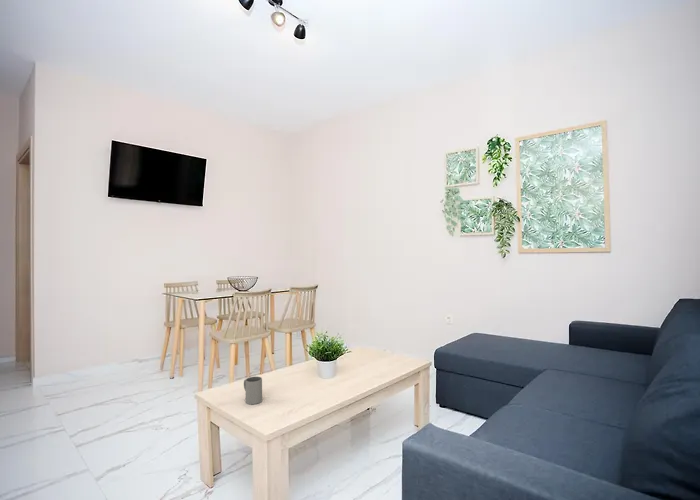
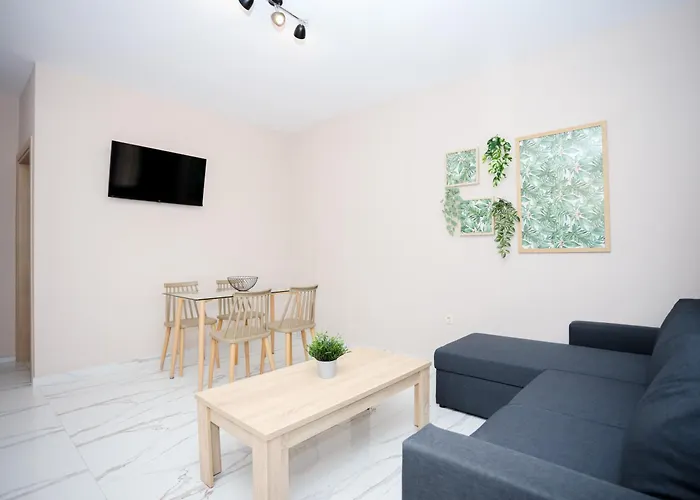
- mug (251, 388)
